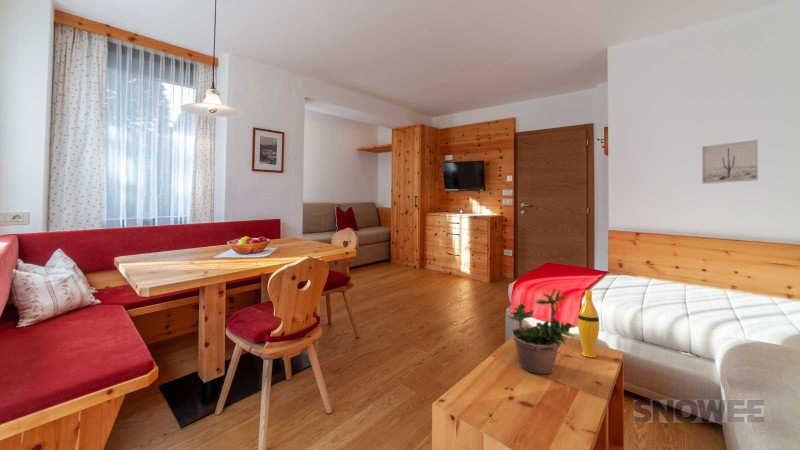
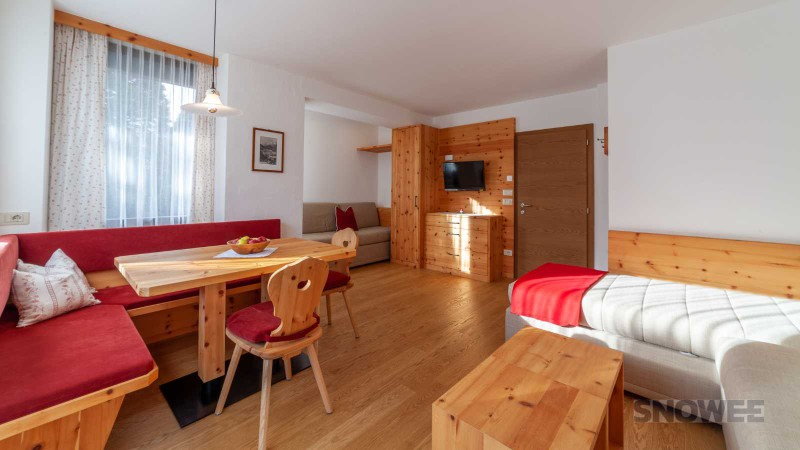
- vase (588, 322)
- wall art (728, 162)
- potted plant (537, 324)
